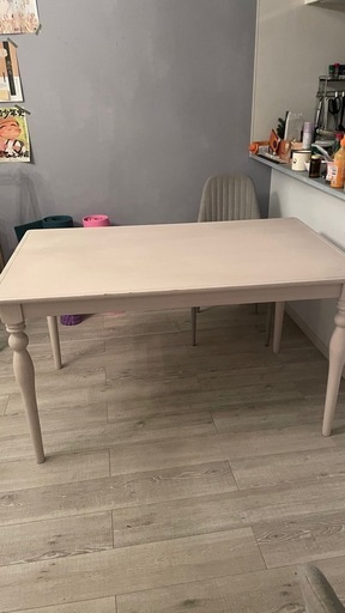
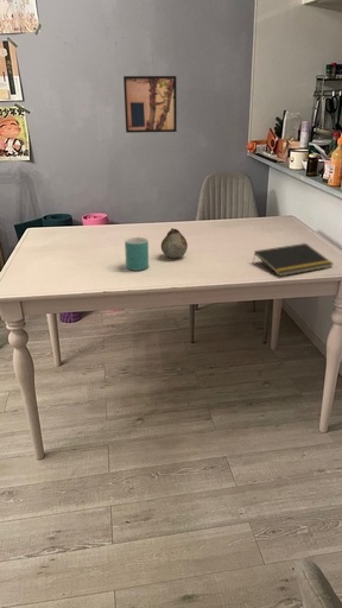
+ fruit (173, 241)
+ mug (137, 252)
+ notepad (293, 258)
+ wall art (150, 104)
